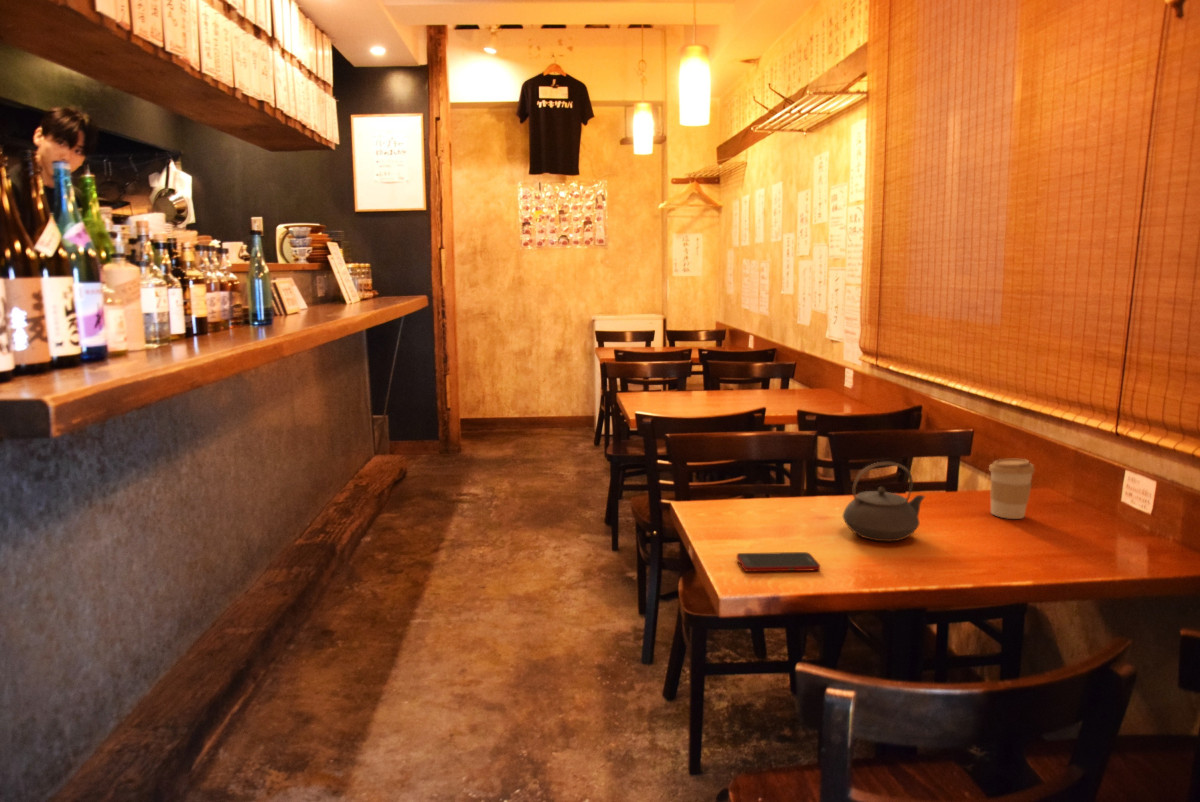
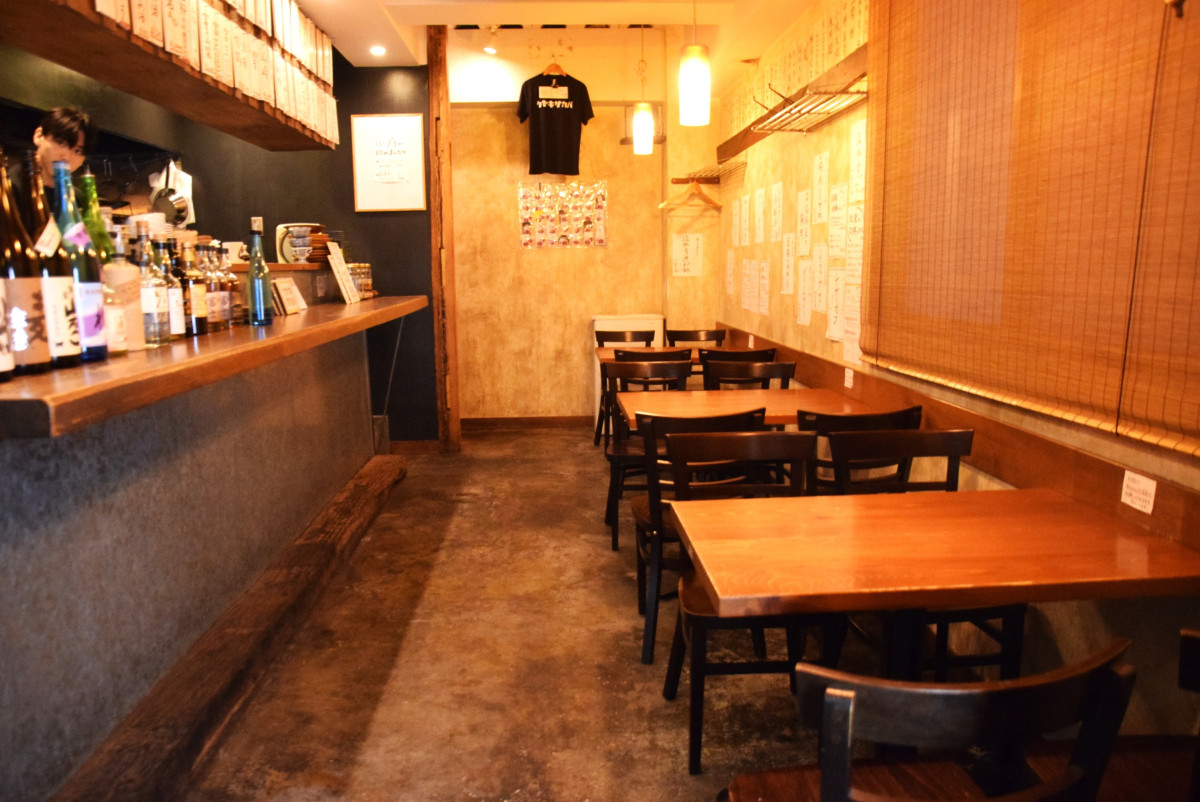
- coffee cup (1009, 487)
- teapot (886, 497)
- cell phone (777, 561)
